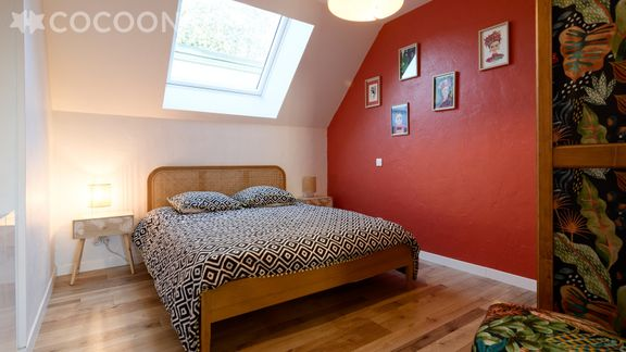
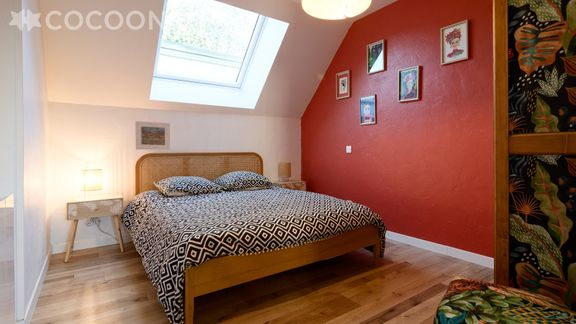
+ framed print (153, 135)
